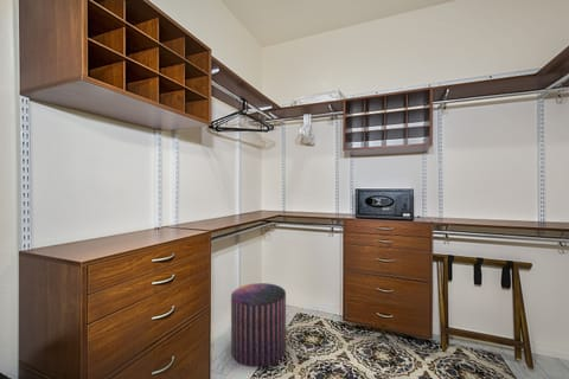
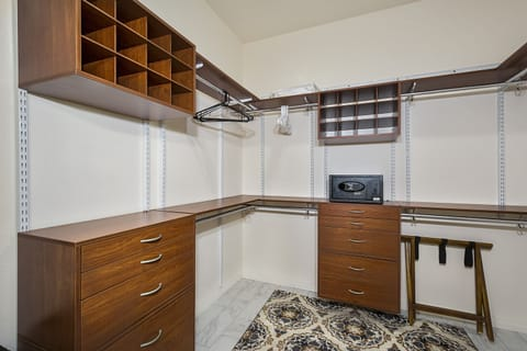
- stool (258, 320)
